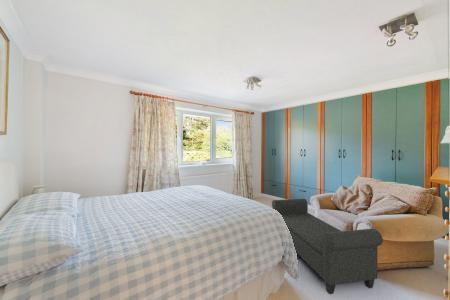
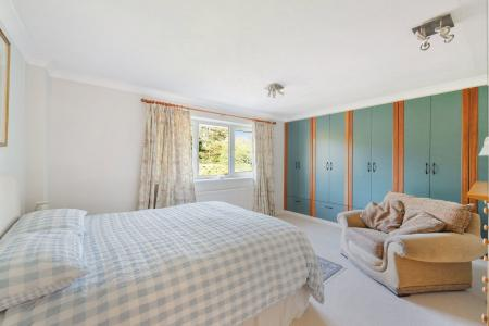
- ottoman (313, 234)
